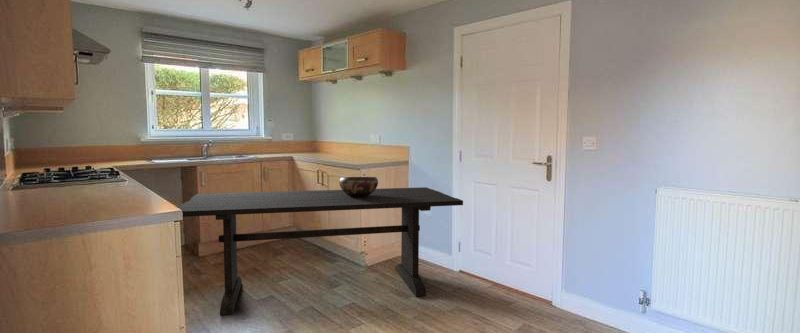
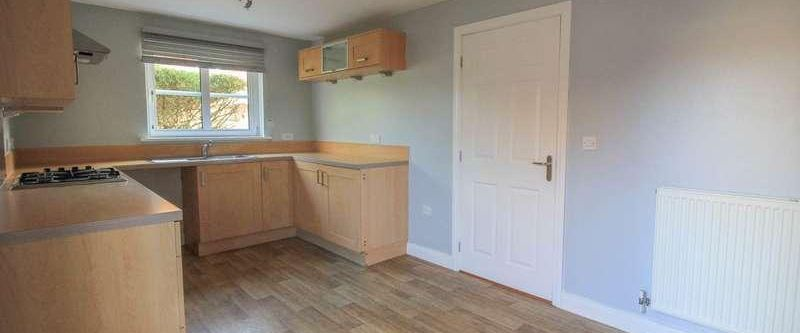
- dining table (323, 236)
- decorative bowl (359, 186)
